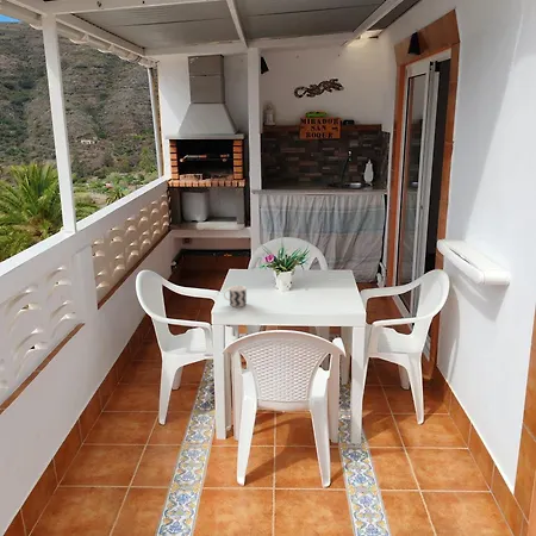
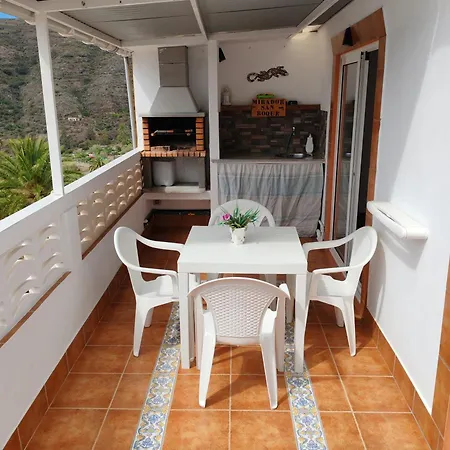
- cup (235, 295)
